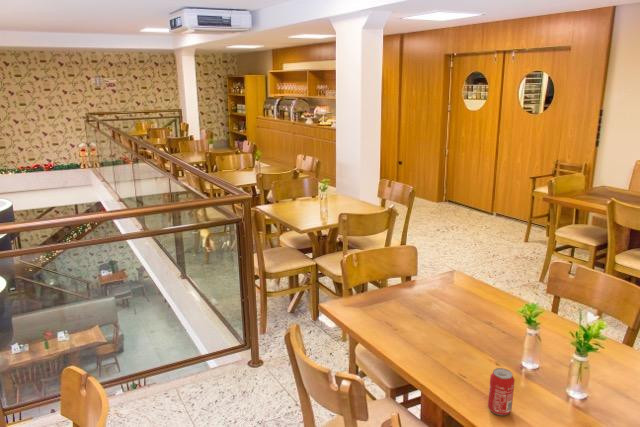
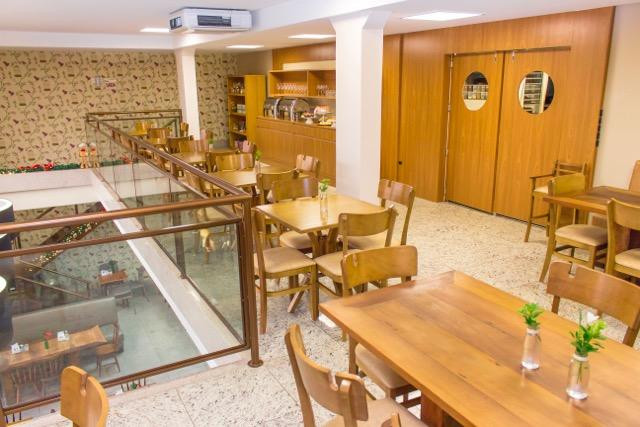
- beverage can (501, 391)
